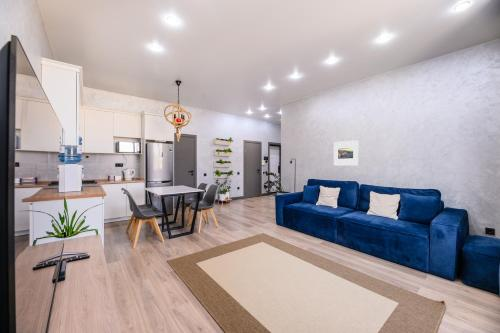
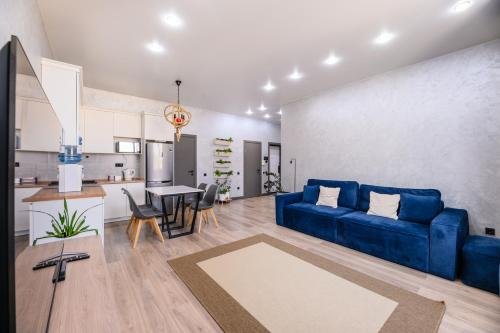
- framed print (345, 153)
